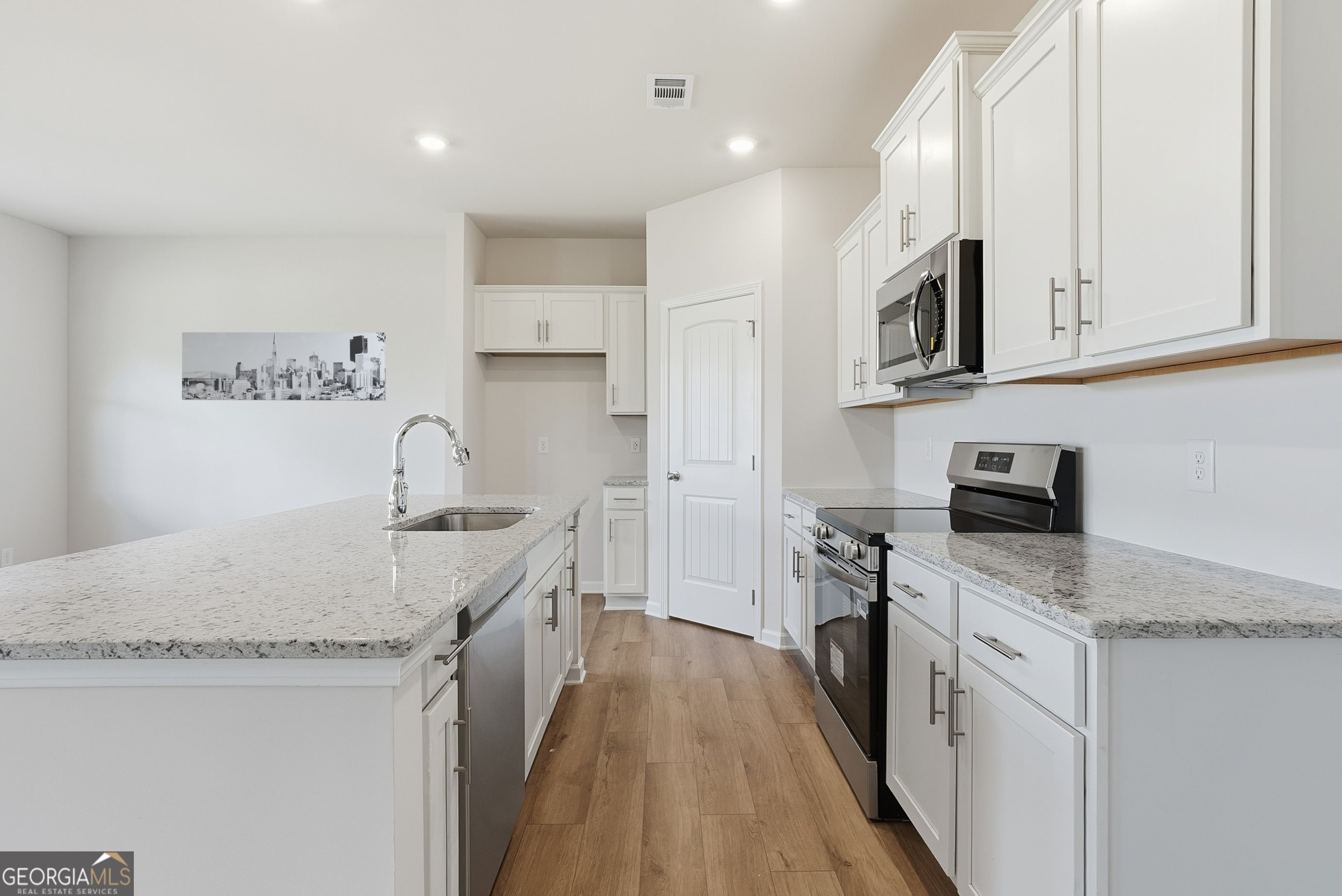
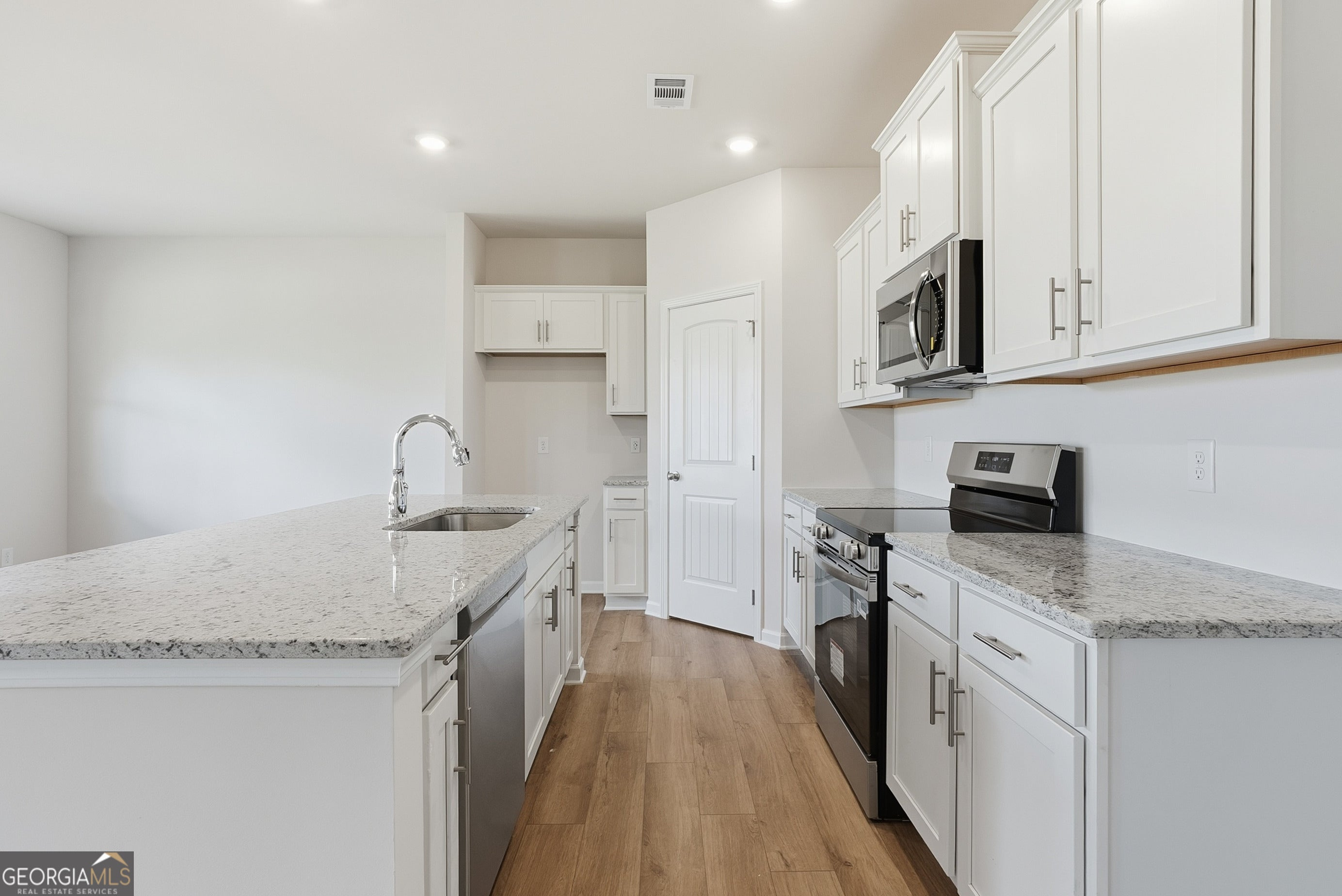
- wall art (284, 366)
